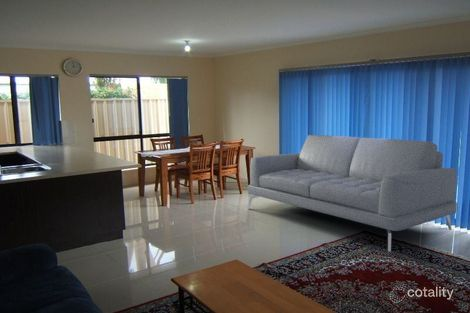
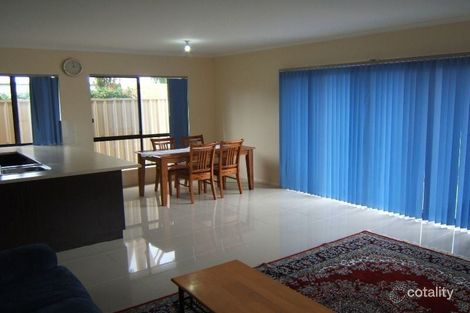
- sofa (341, 179)
